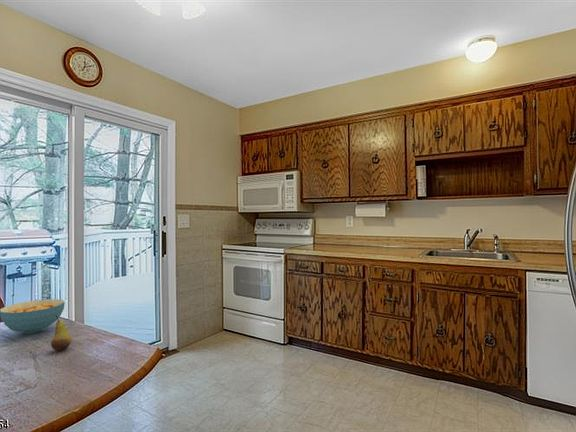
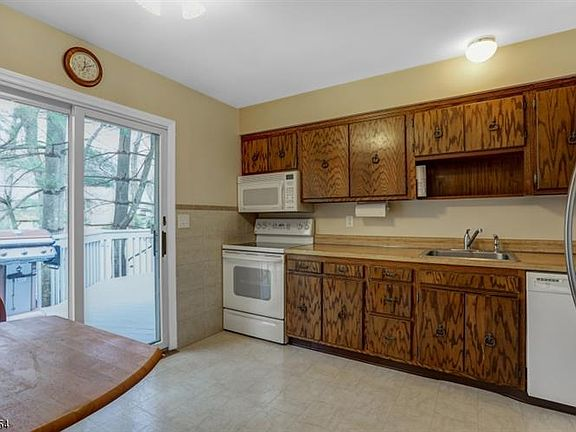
- cereal bowl (33, 318)
- fruit (61, 331)
